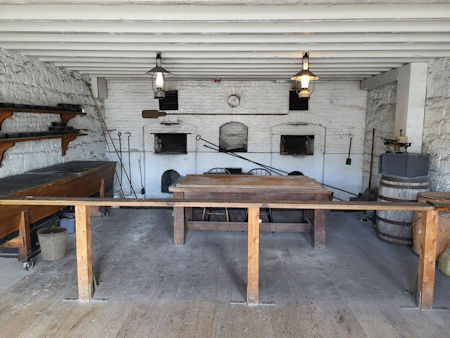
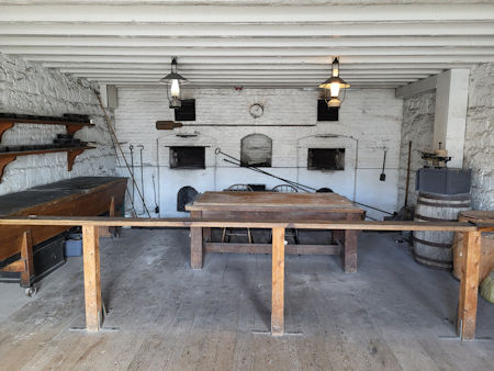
- bucket (52, 243)
